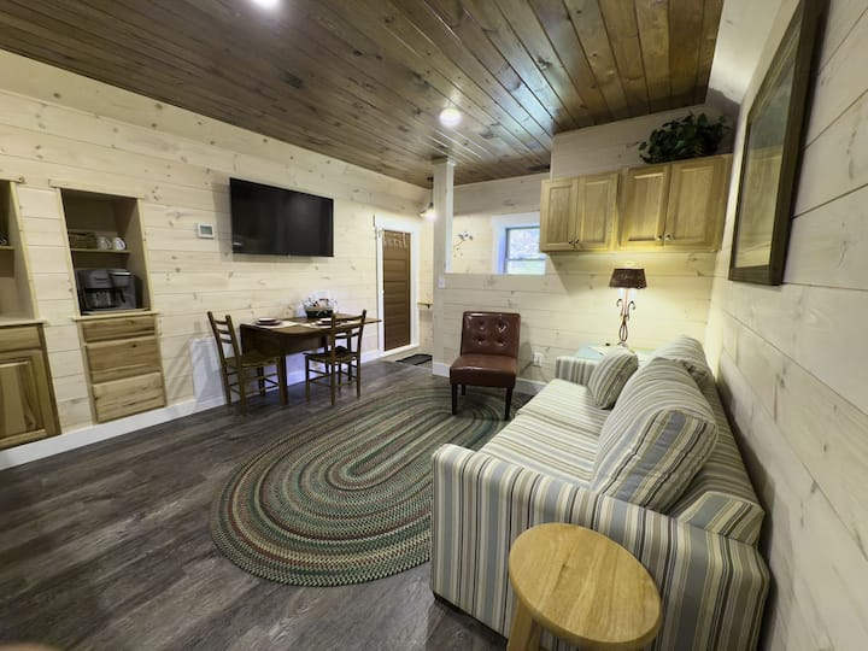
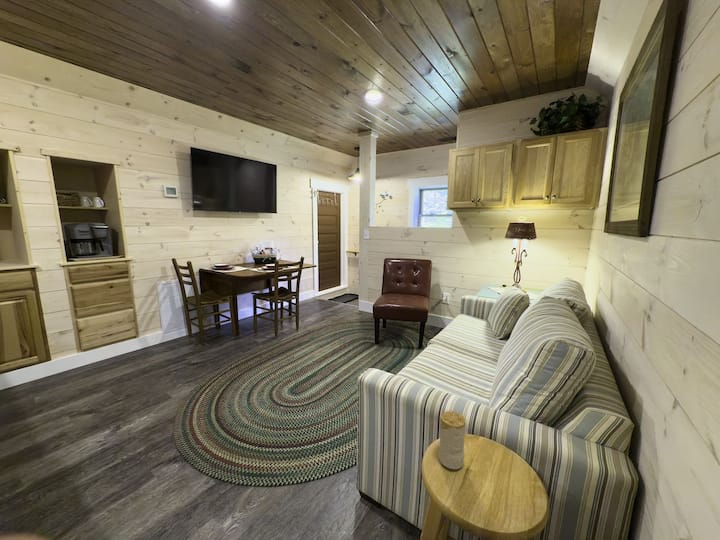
+ candle (452, 439)
